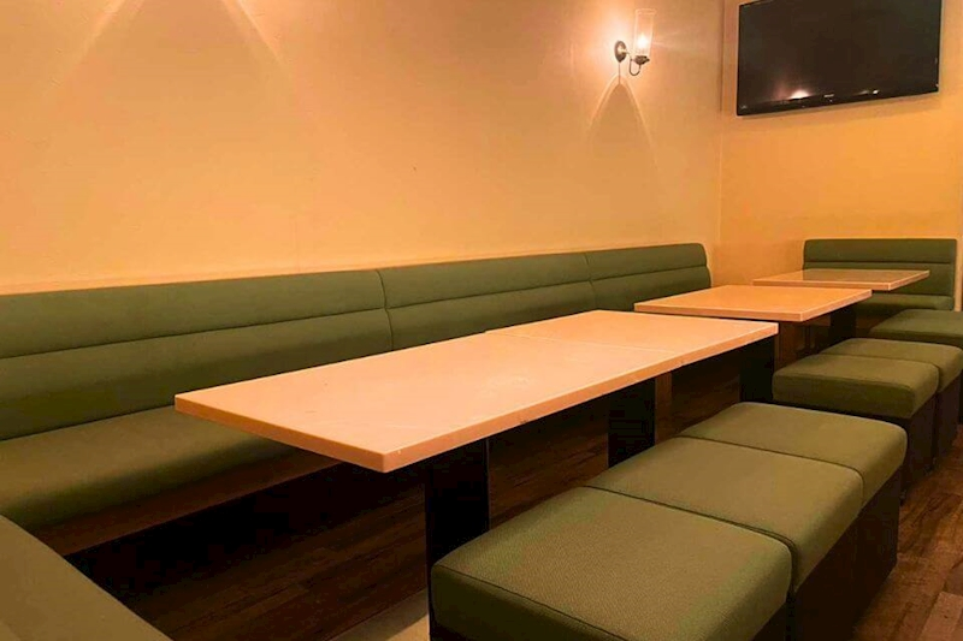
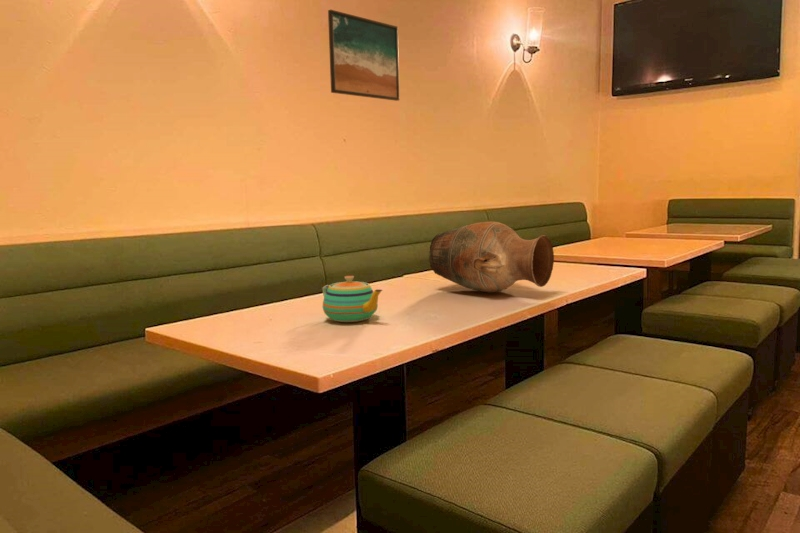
+ vase (490, 256)
+ teapot (351, 297)
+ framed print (366, 58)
